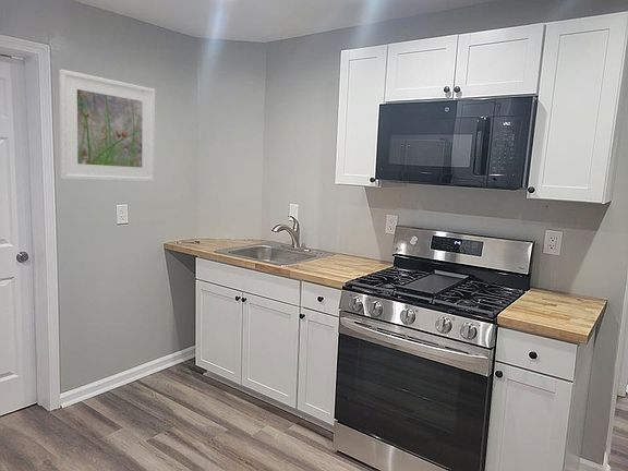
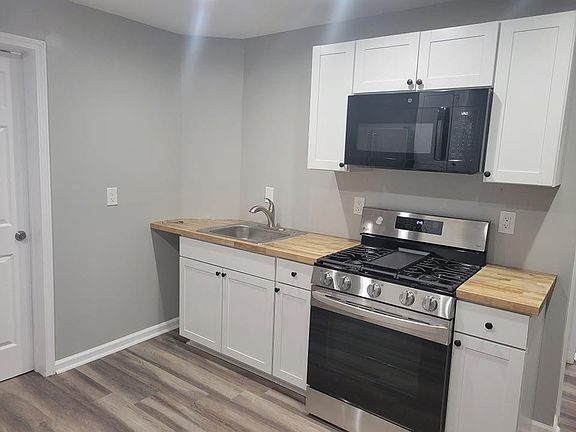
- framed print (110, 131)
